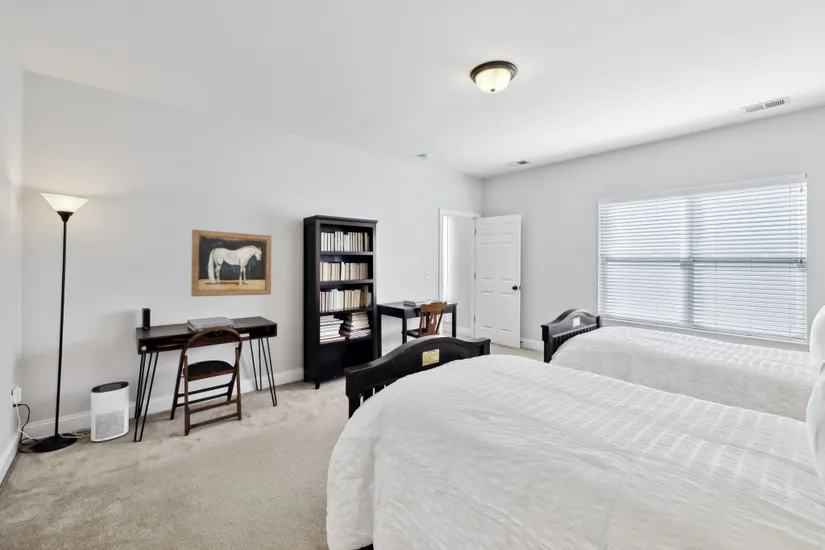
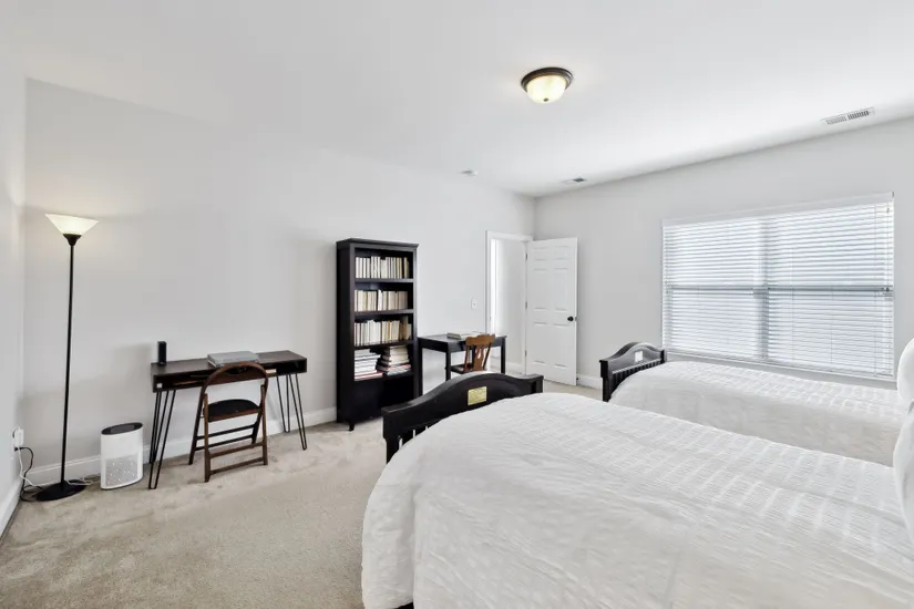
- wall art (233, 264)
